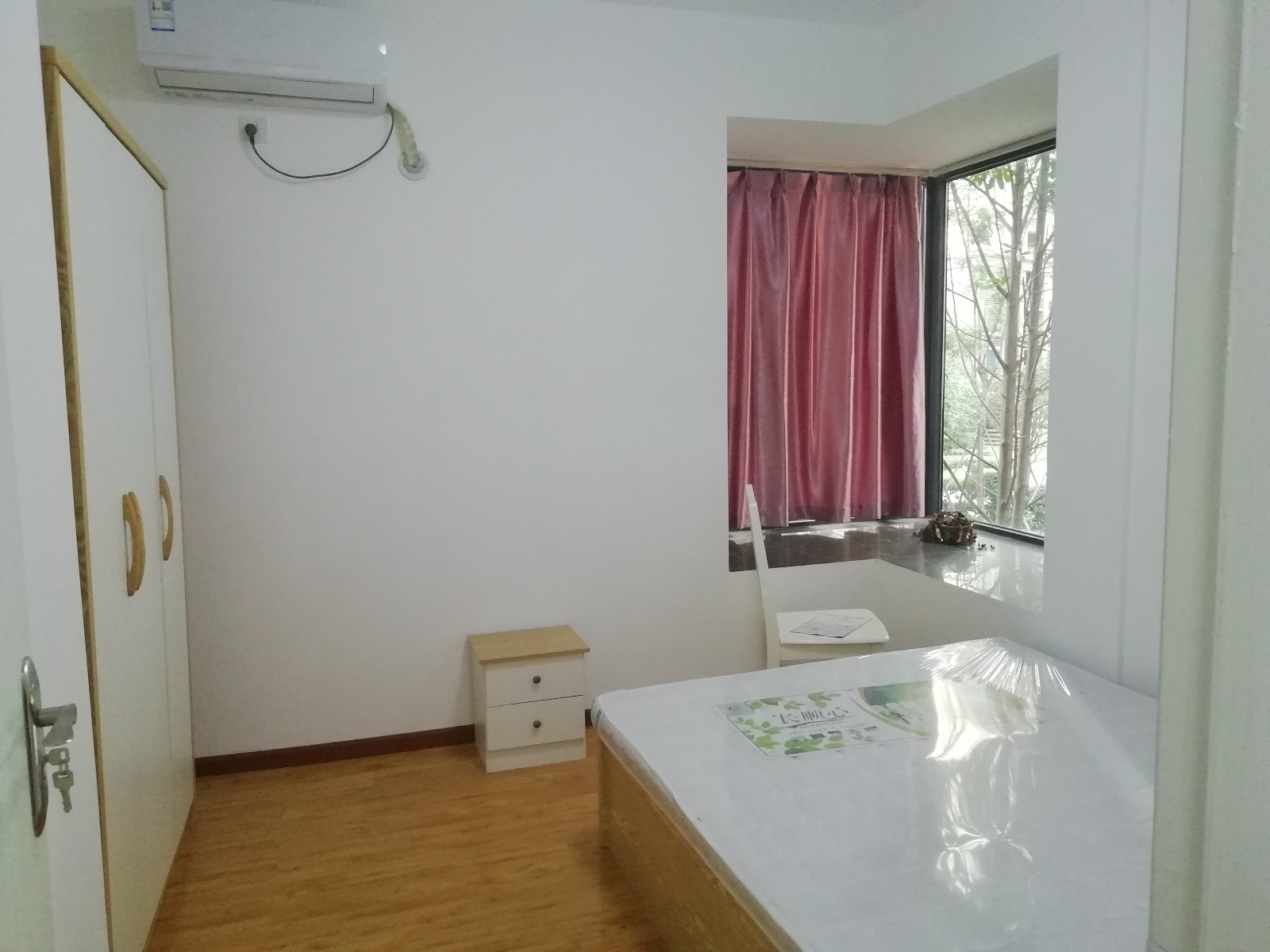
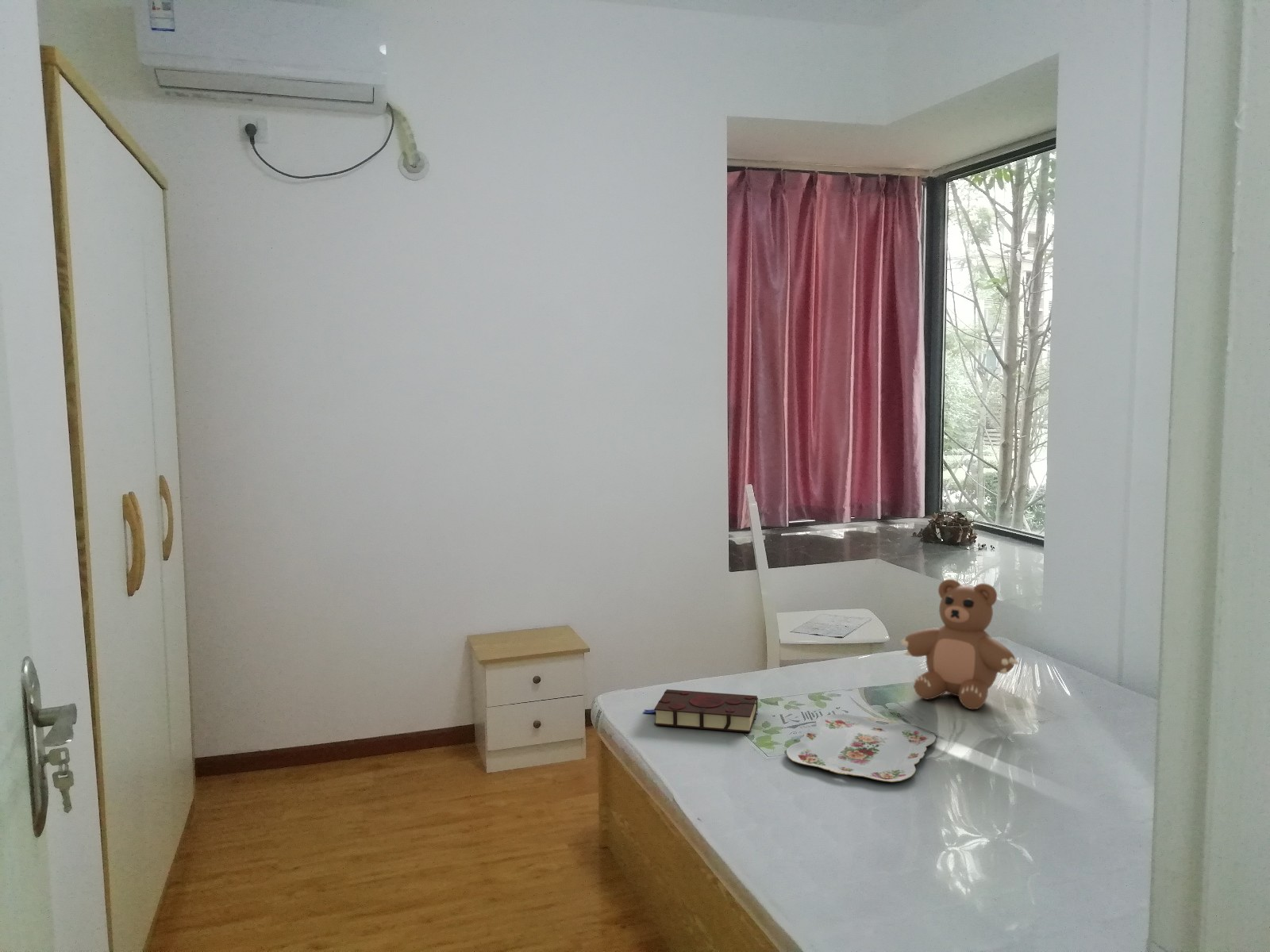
+ teddy bear (960, 640)
+ book (698, 708)
+ serving tray (862, 746)
